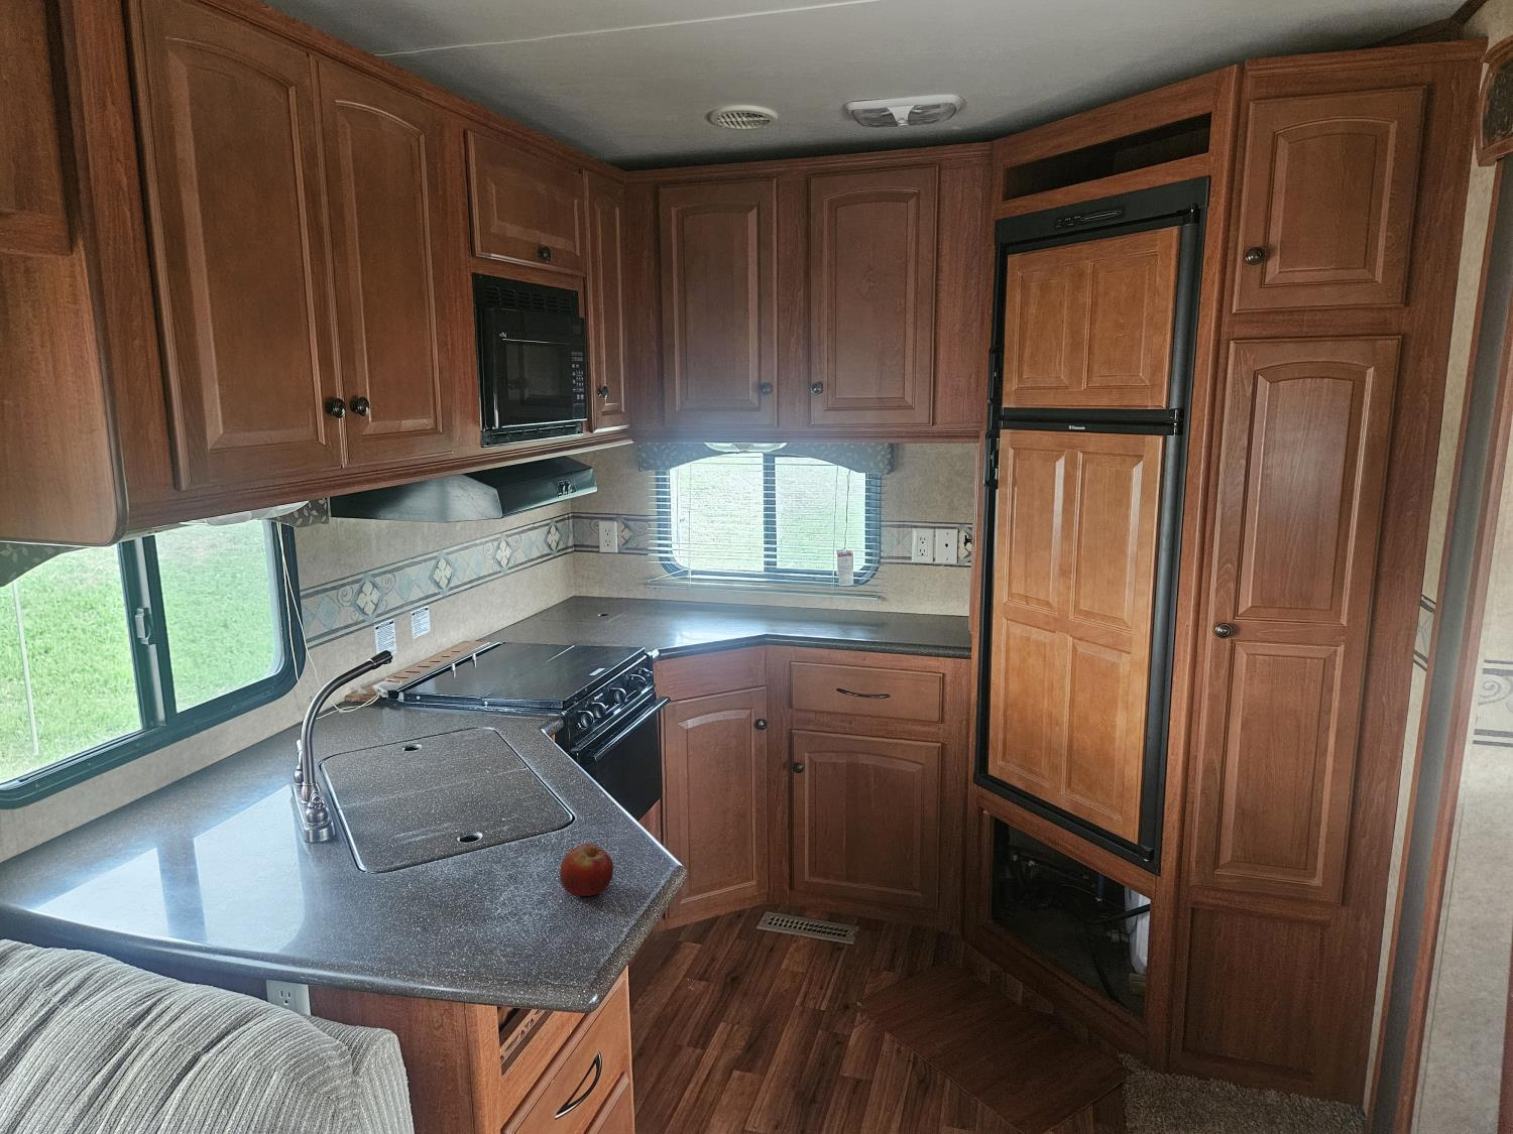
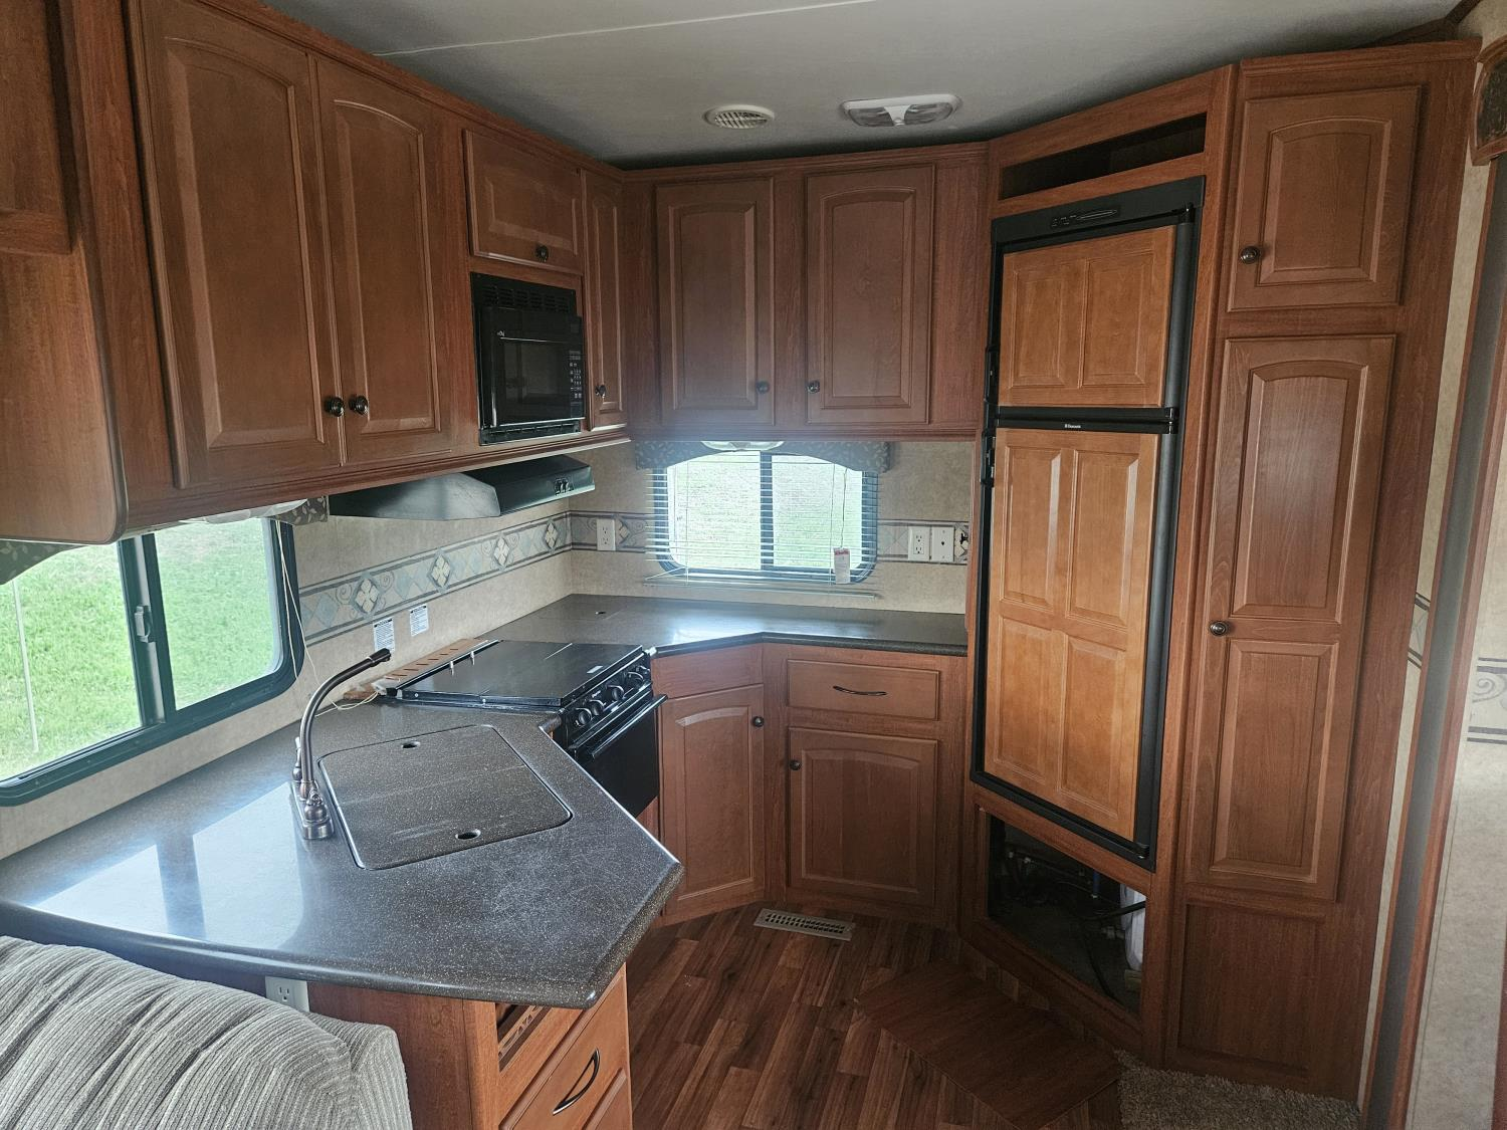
- fruit (586, 870)
